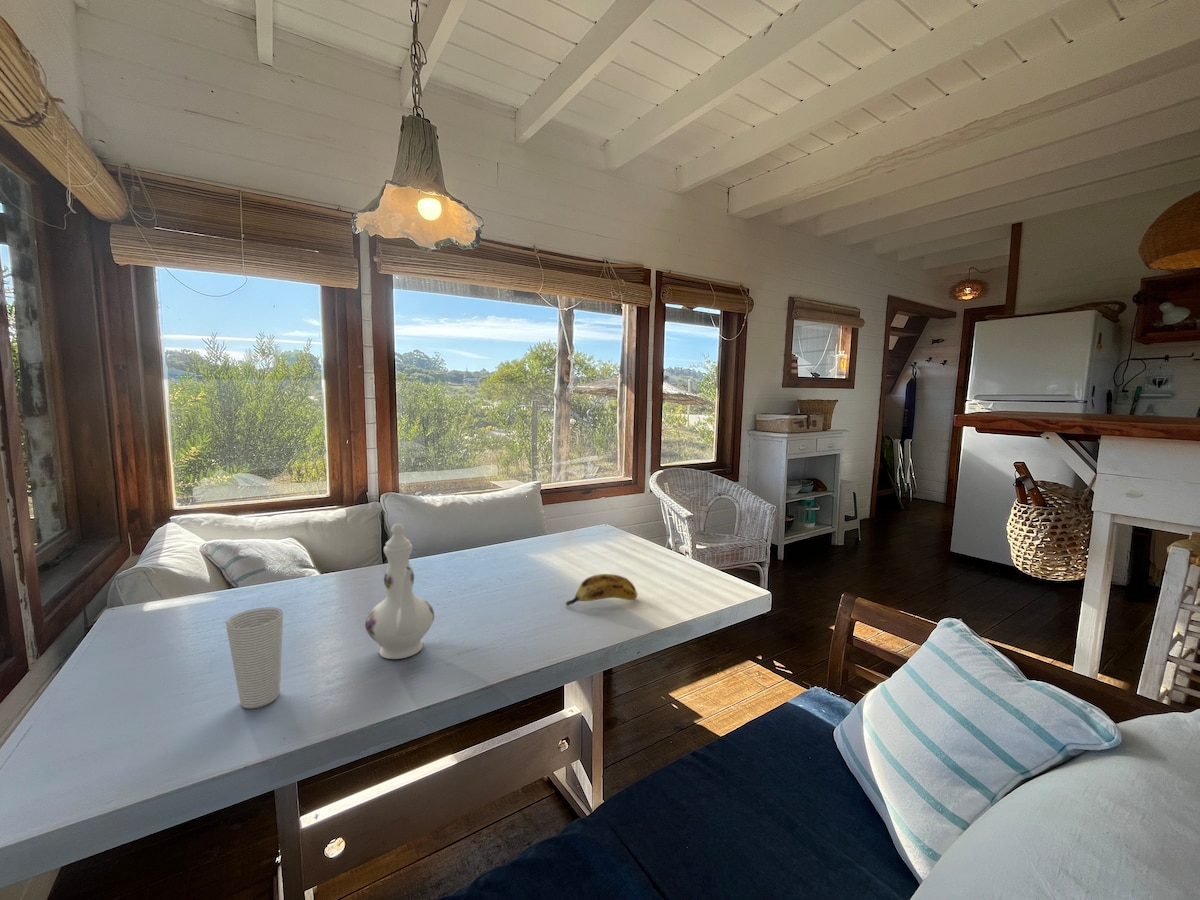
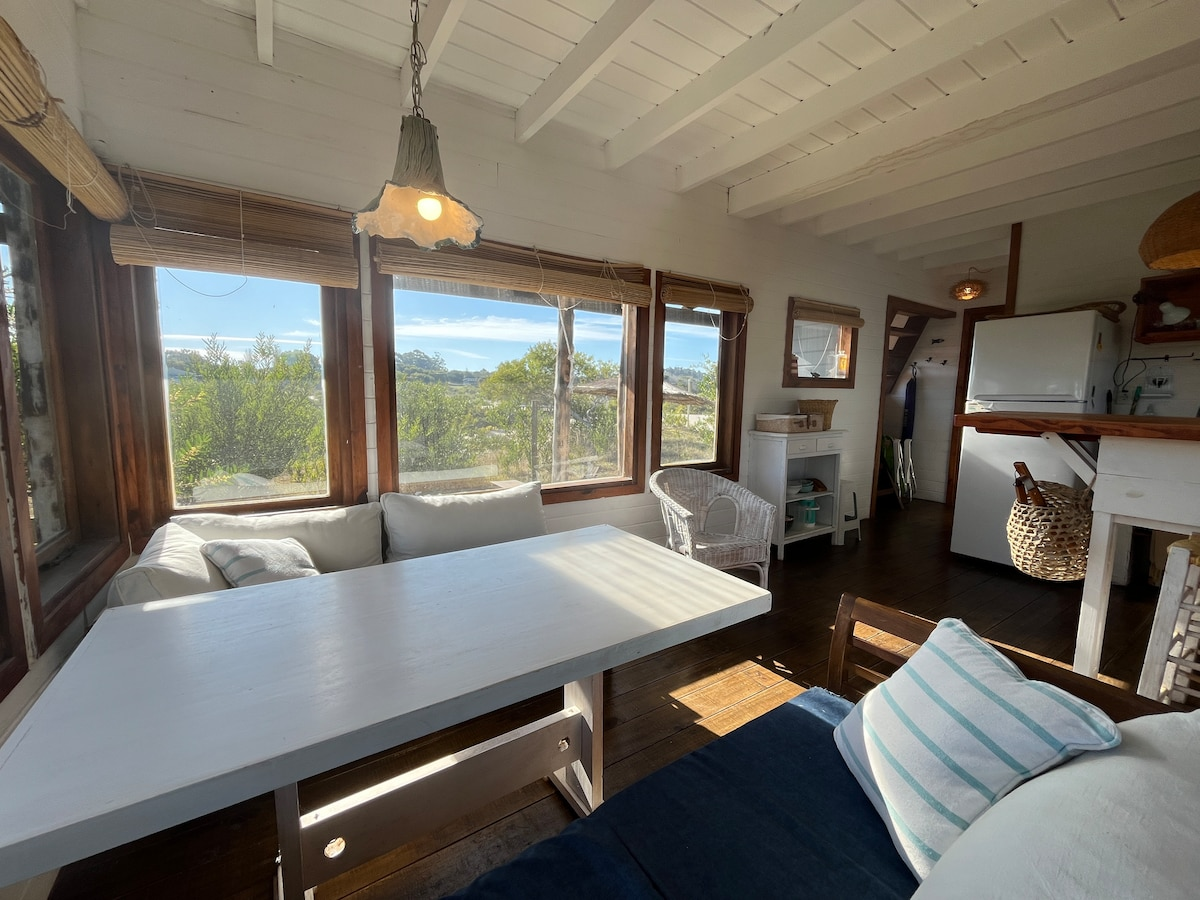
- banana (603, 589)
- chinaware (401, 590)
- cup (257, 658)
